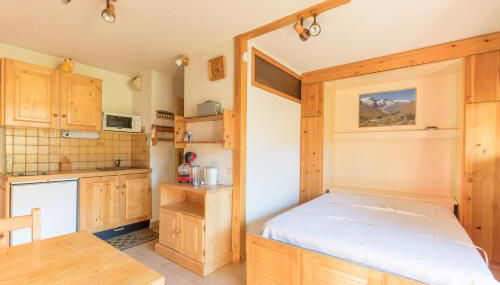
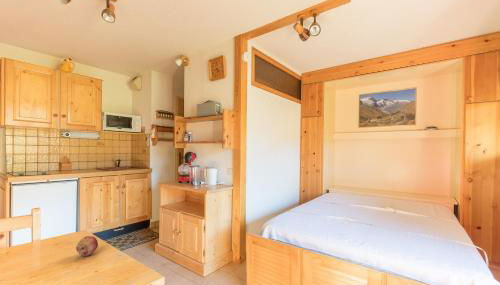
+ fruit (87, 245)
